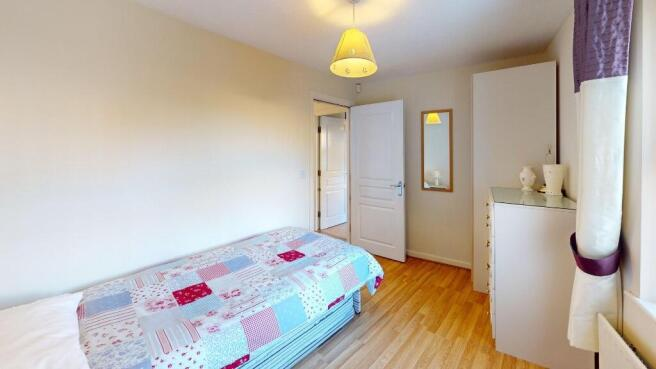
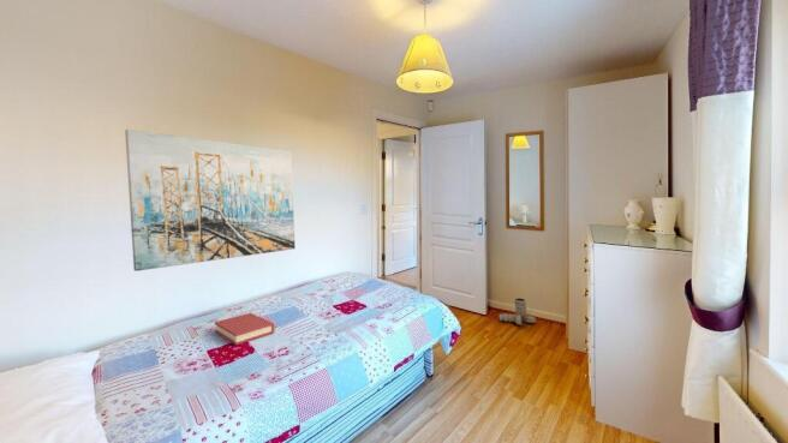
+ hardback book (244, 327)
+ wall art (226, 200)
+ boots (517, 312)
